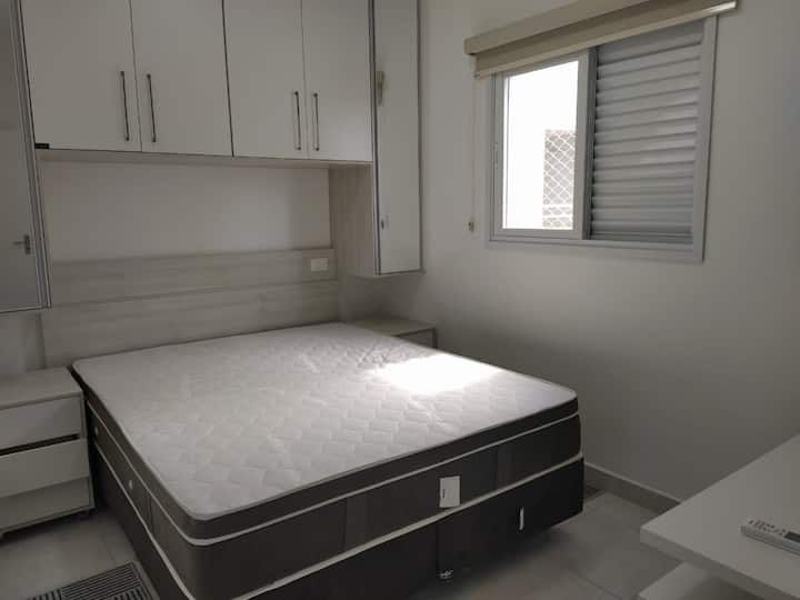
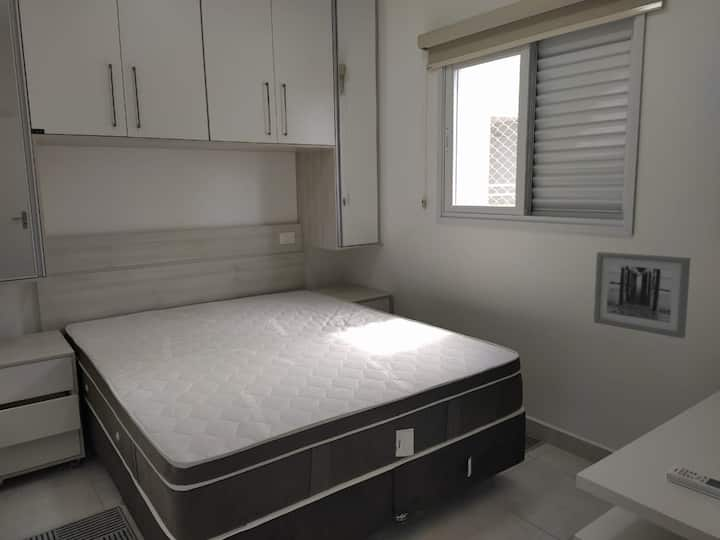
+ wall art (638, 292)
